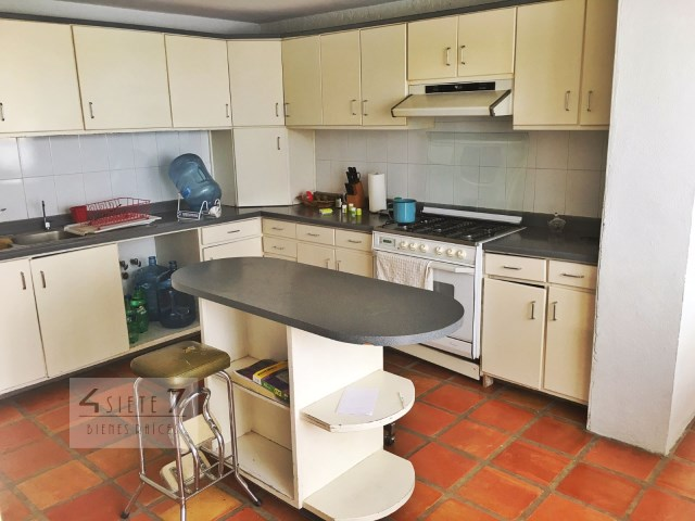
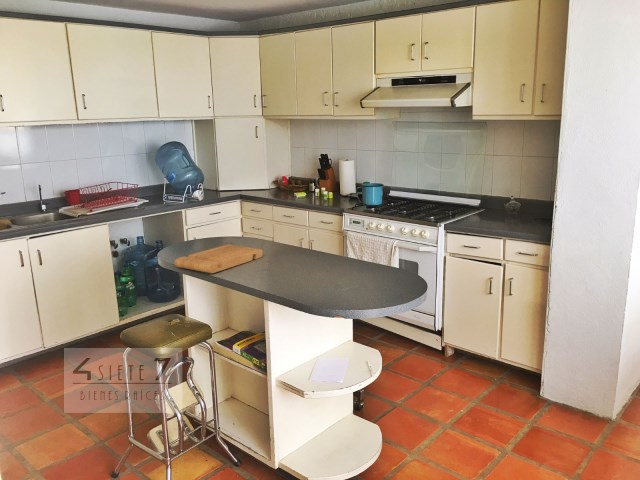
+ cutting board (220, 257)
